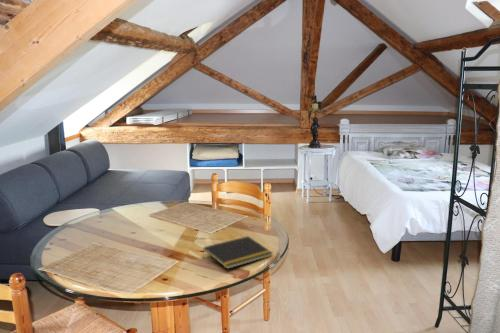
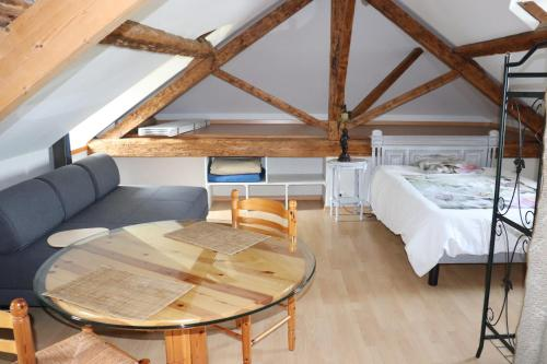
- notepad (238, 251)
